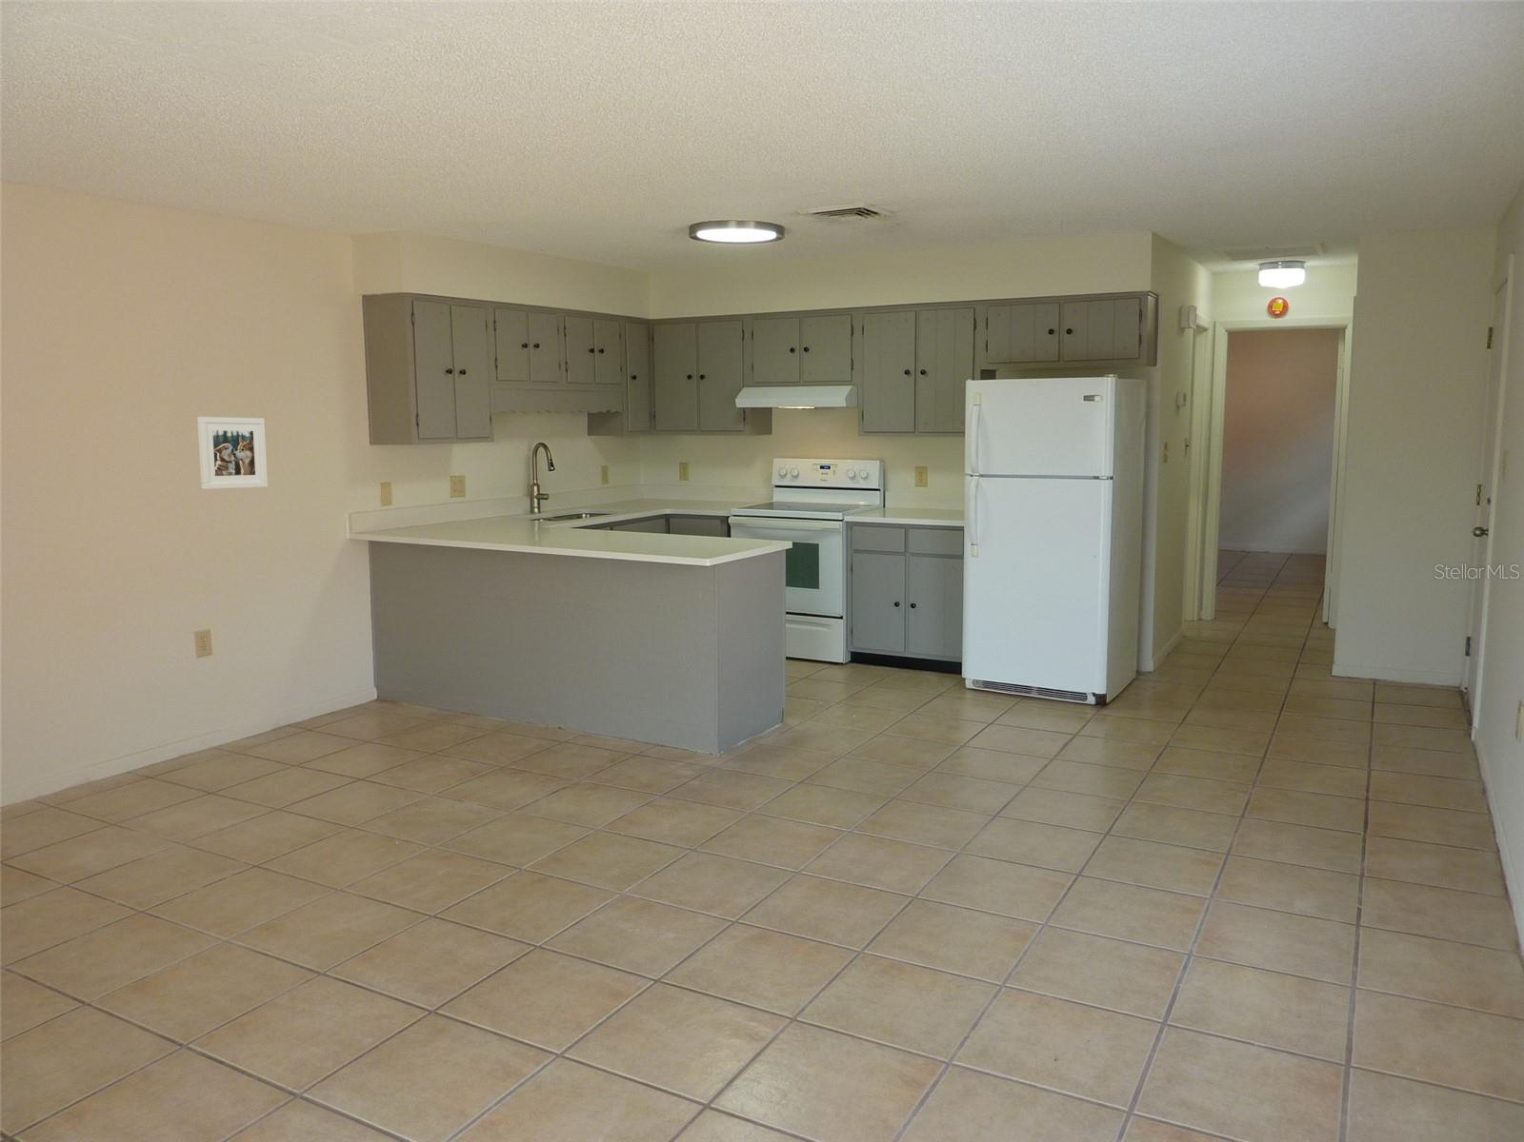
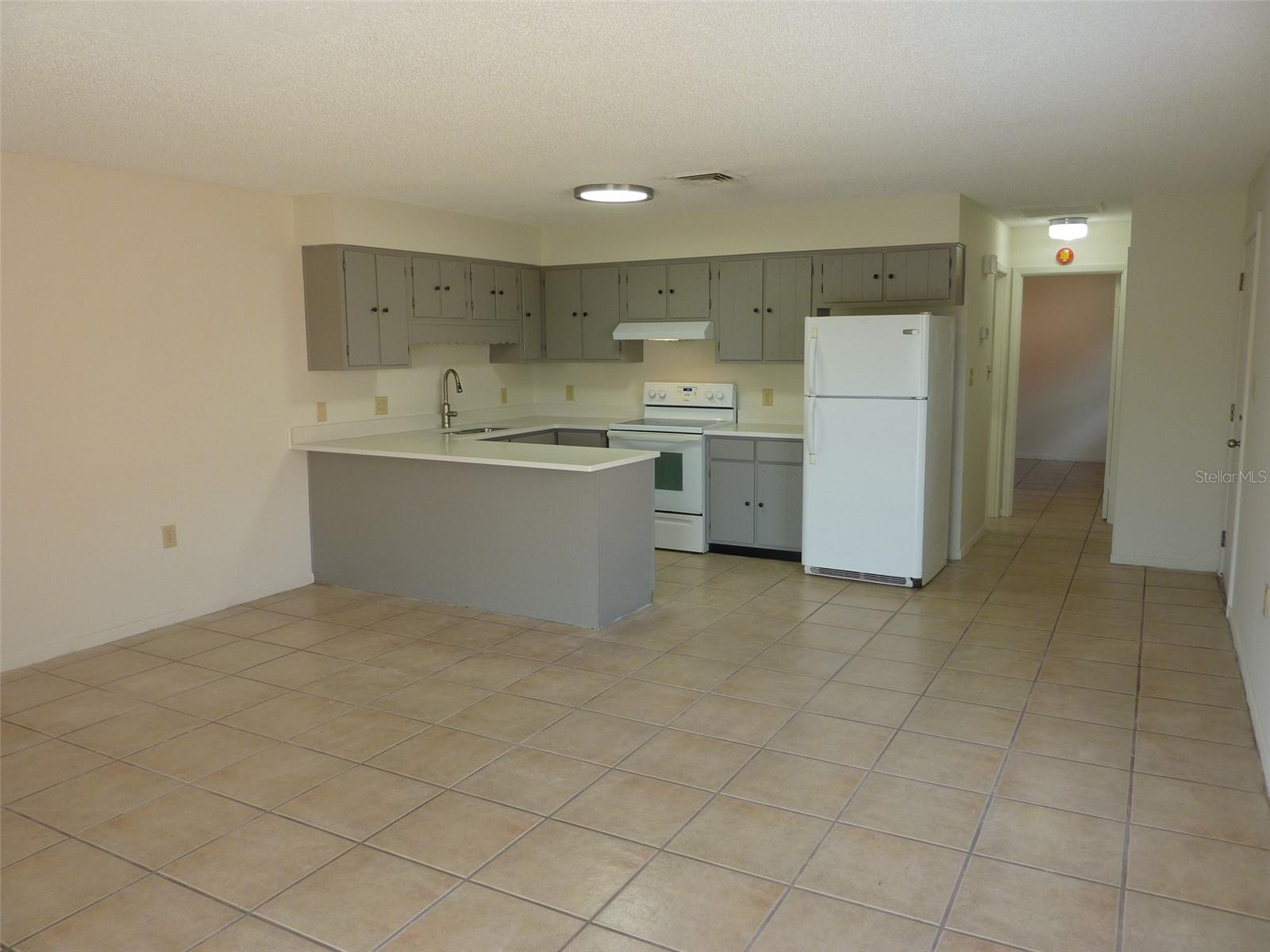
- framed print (233, 453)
